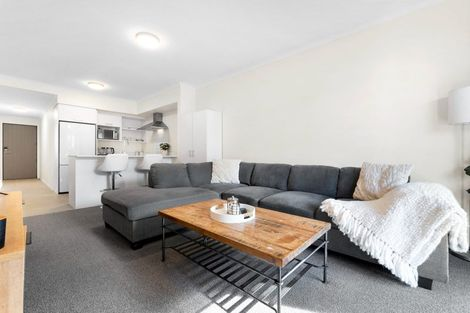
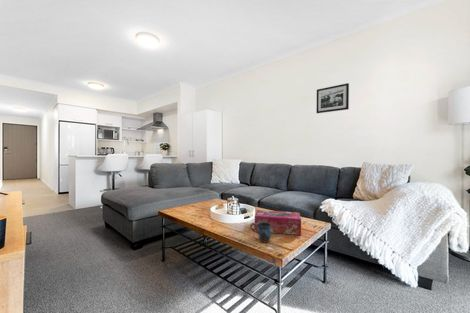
+ mug (261, 231)
+ tissue box (277, 221)
+ picture frame (331, 99)
